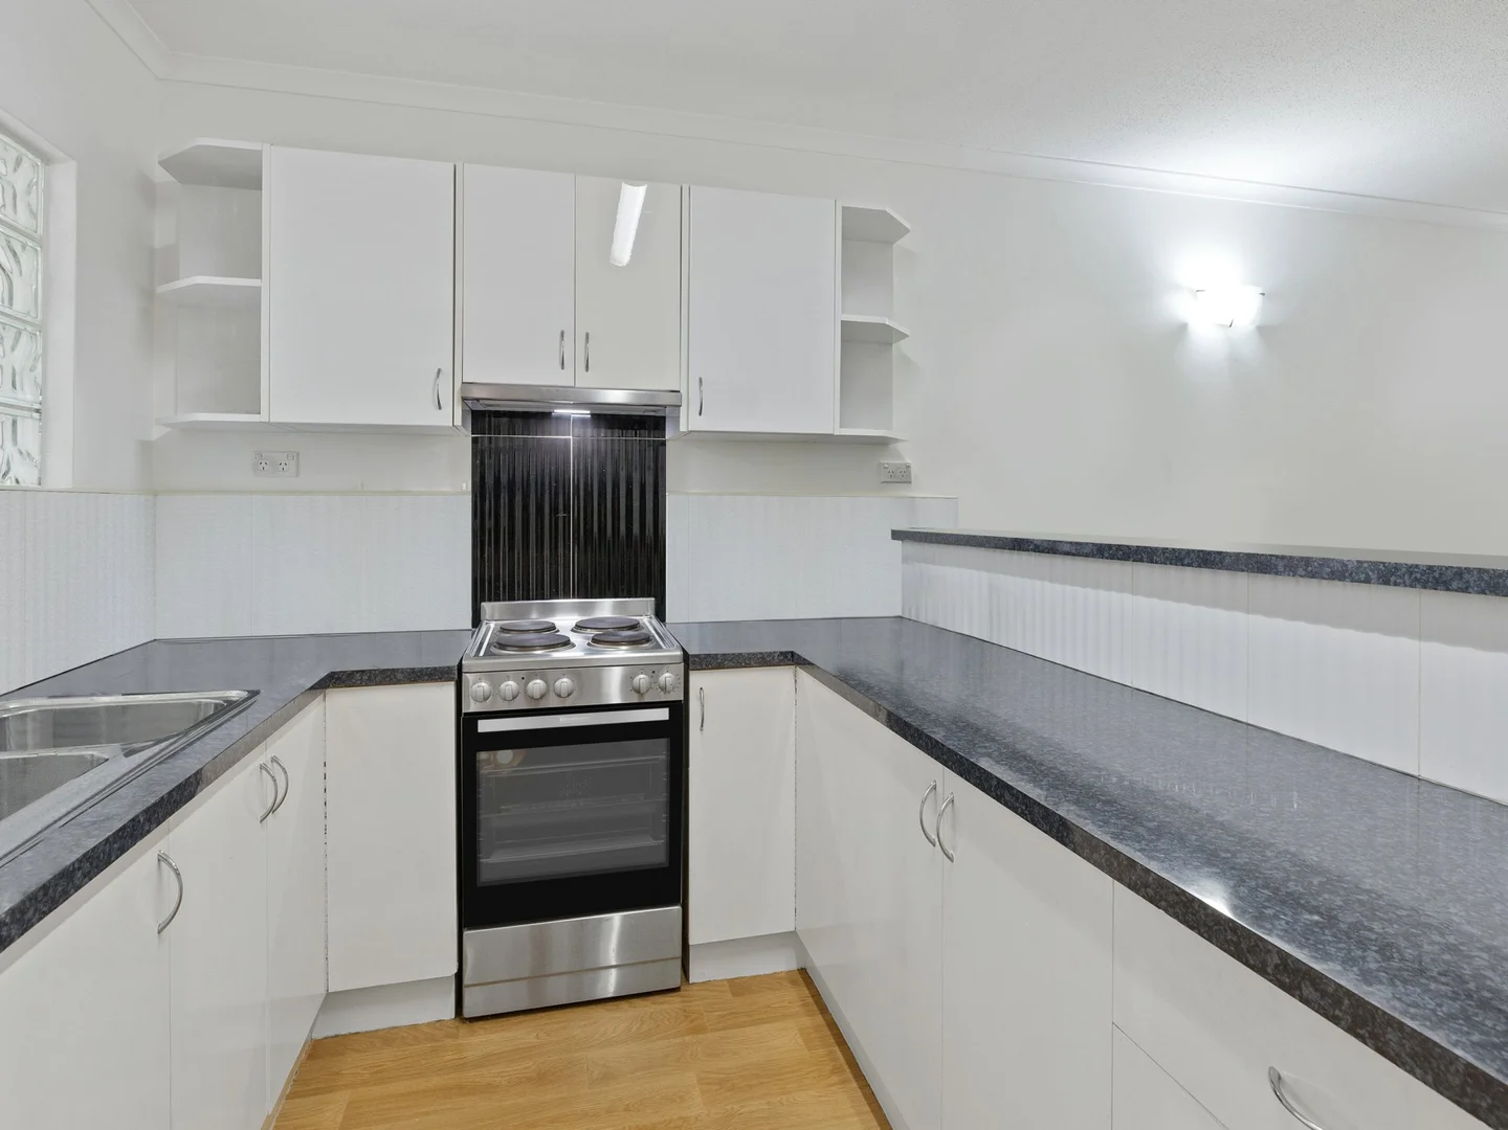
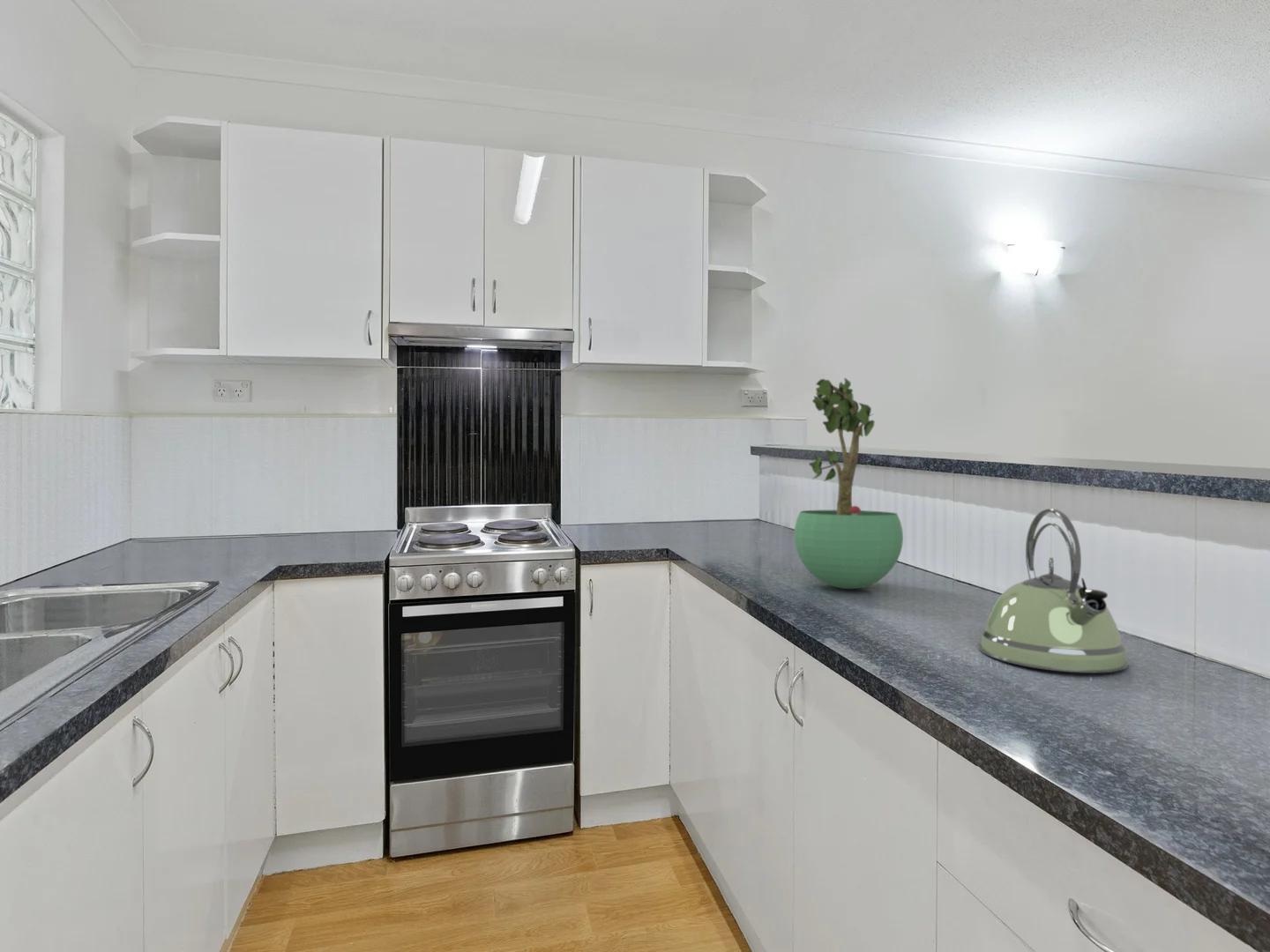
+ potted plant (849, 484)
+ kettle (1056, 583)
